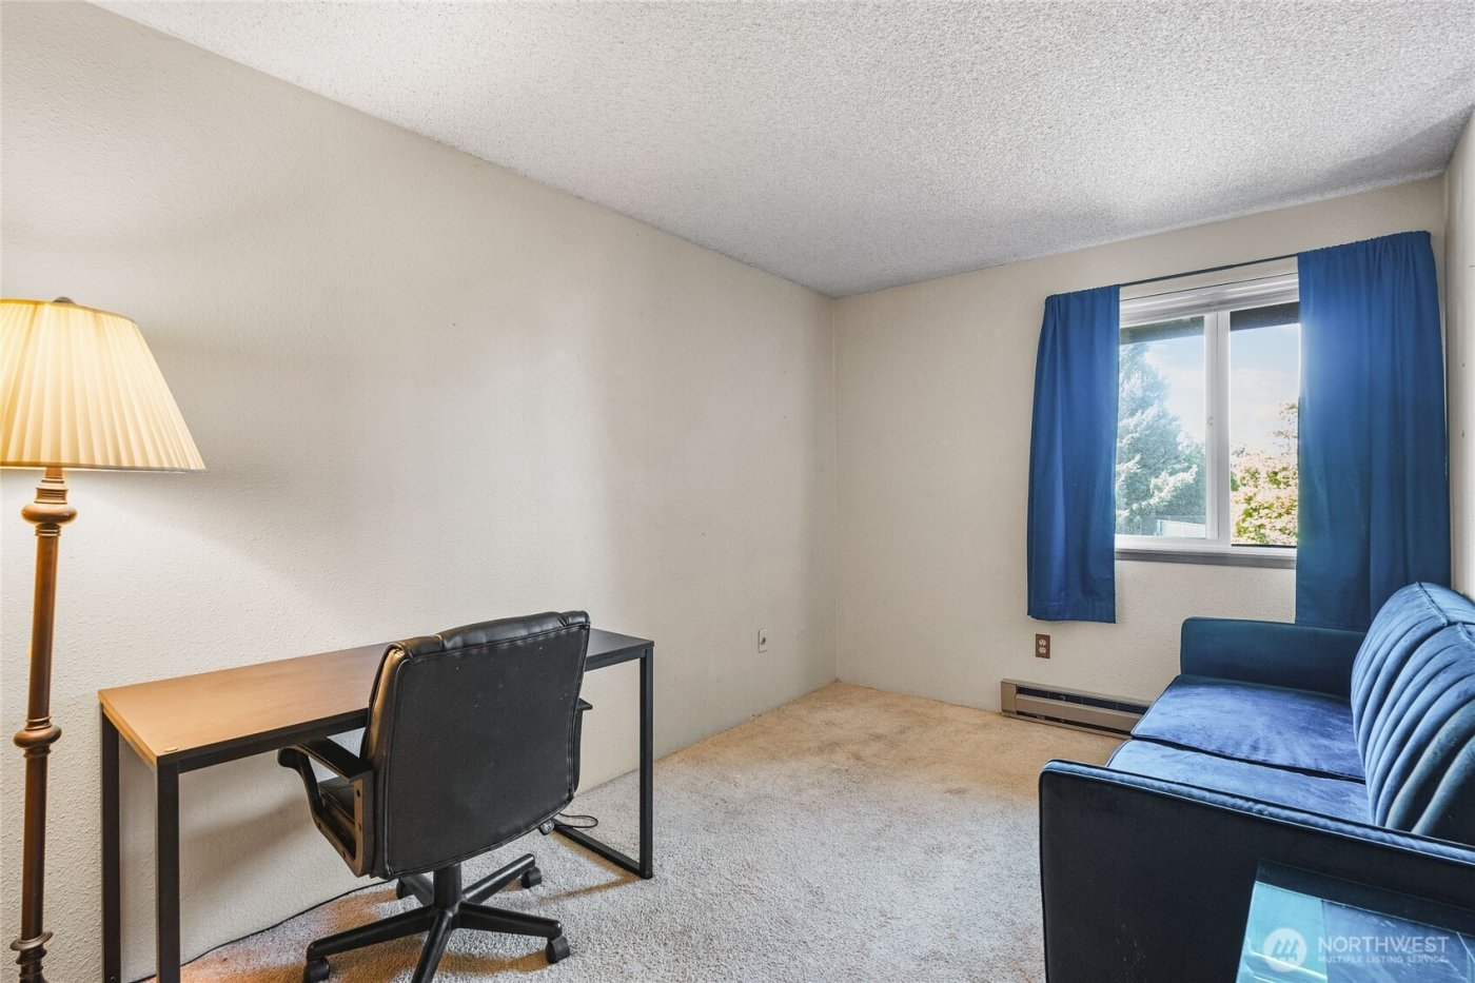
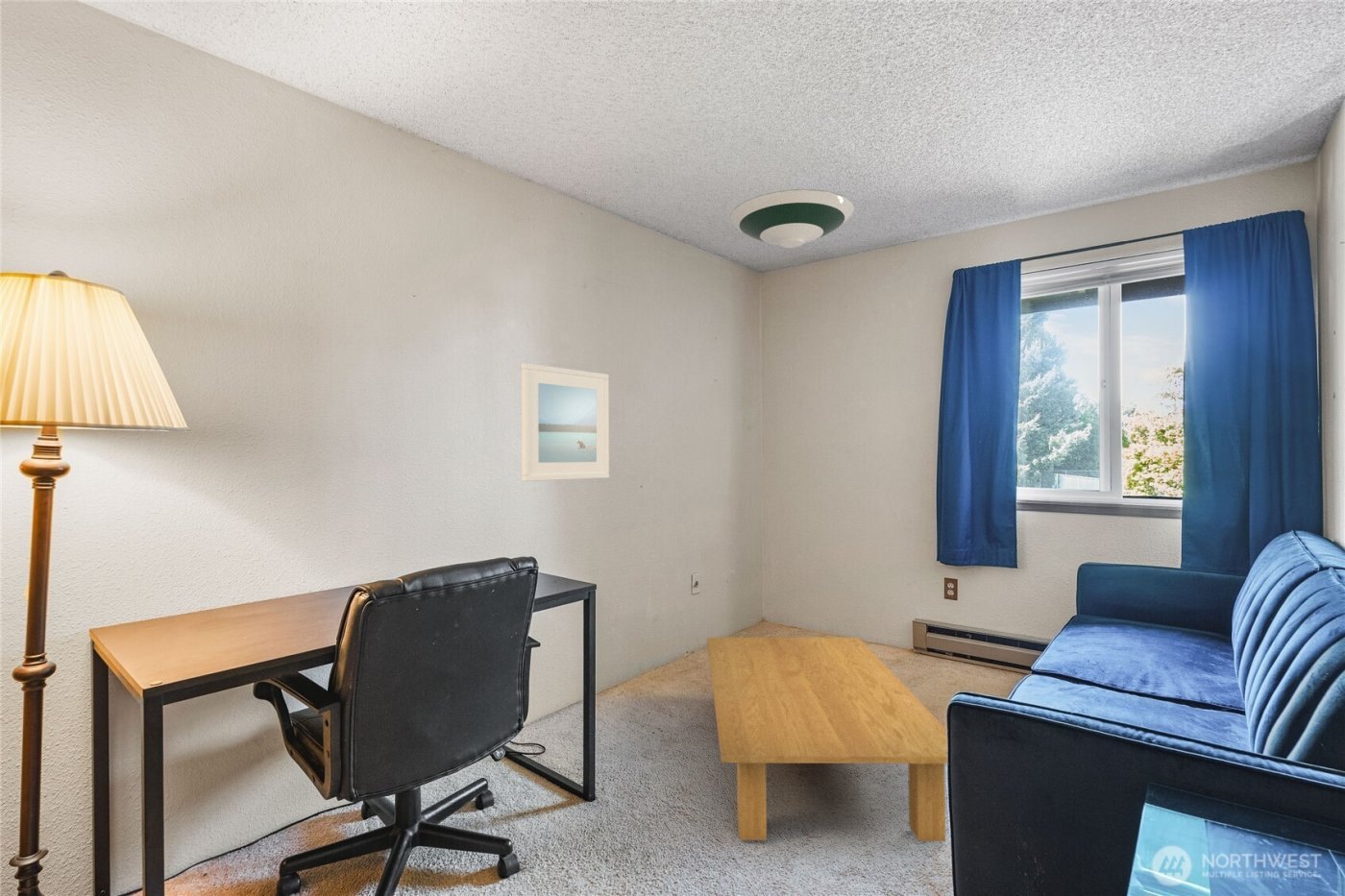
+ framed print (568, 424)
+ coffee table (807, 718)
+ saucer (791, 230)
